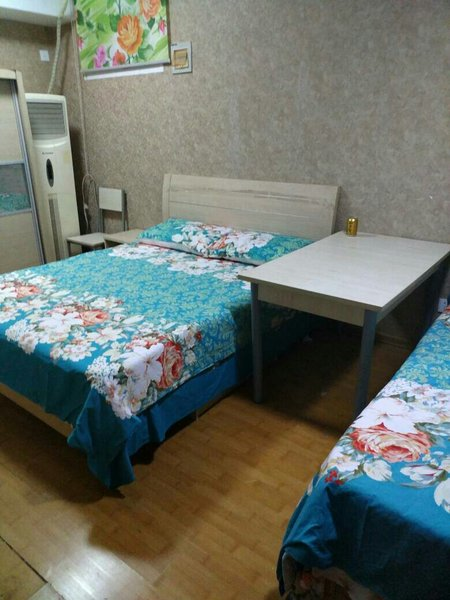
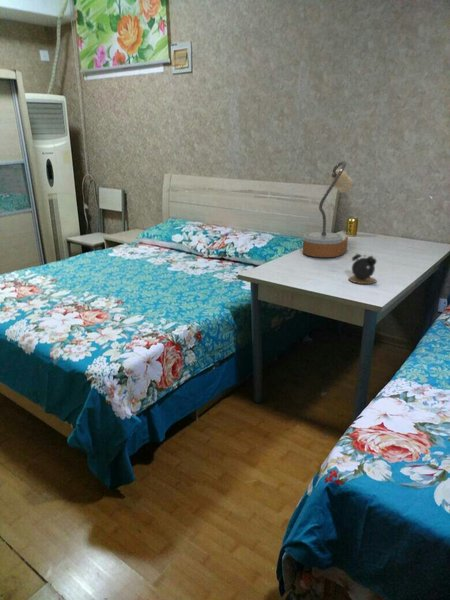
+ table lamp (324, 212)
+ alarm clock (363, 266)
